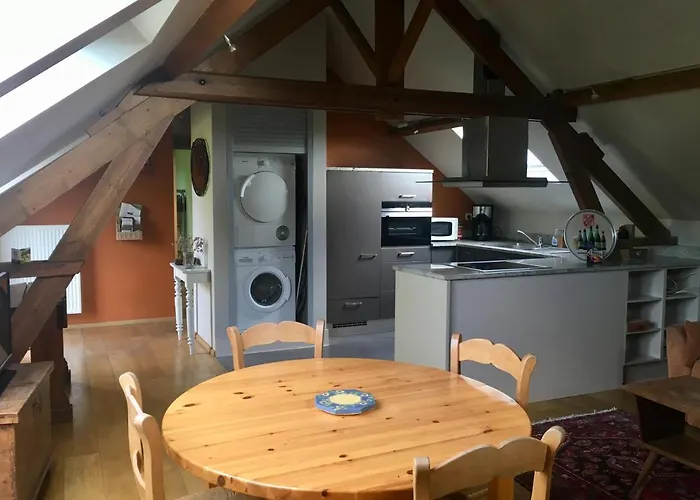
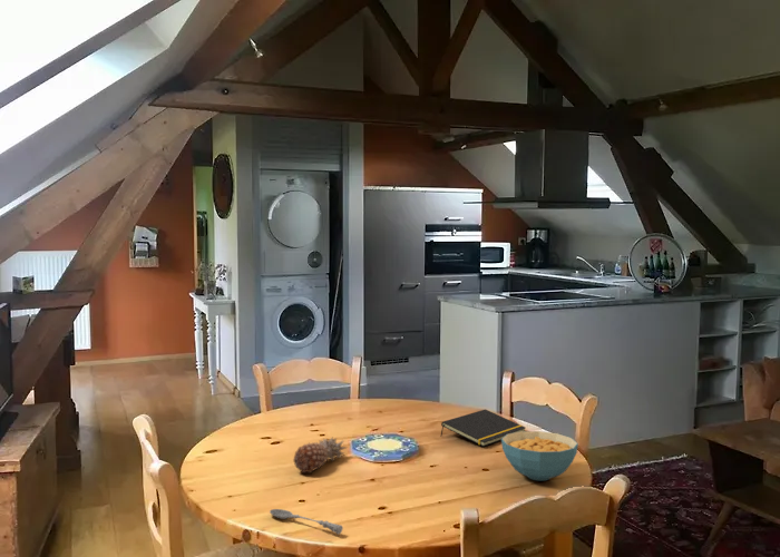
+ fruit (319, 452)
+ soupspoon (304, 518)
+ notepad (484, 427)
+ cereal bowl (538, 459)
